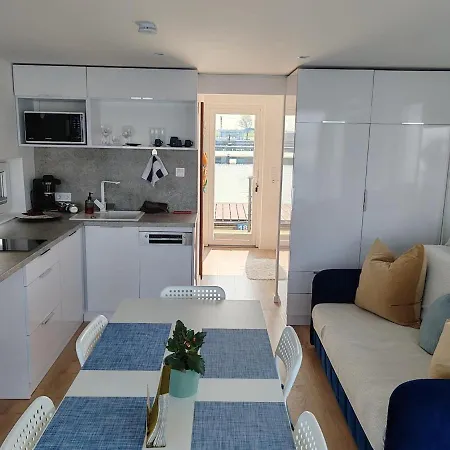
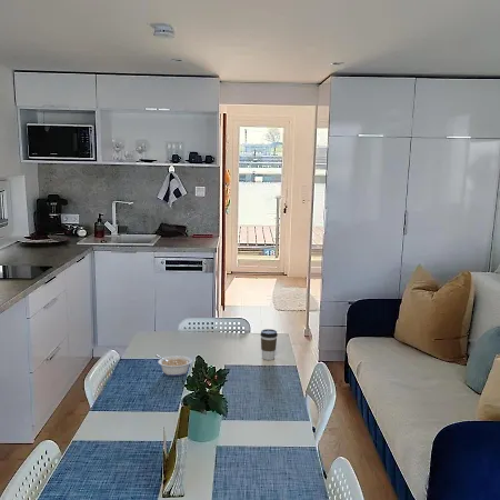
+ legume (173, 364)
+ coffee cup (268, 344)
